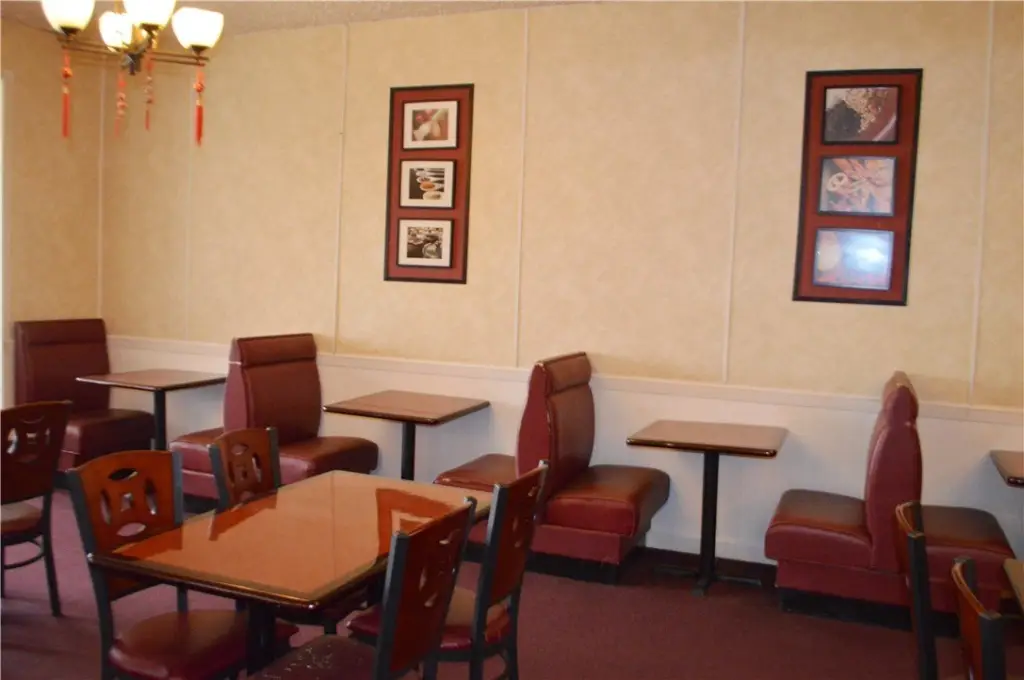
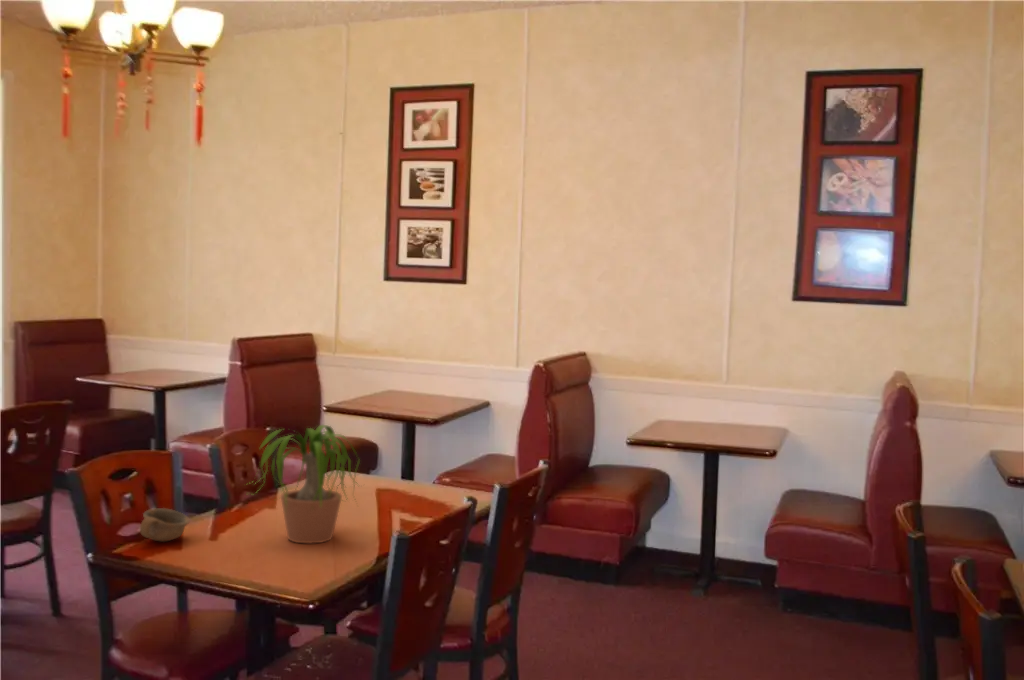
+ potted plant (311, 485)
+ cup (162, 527)
